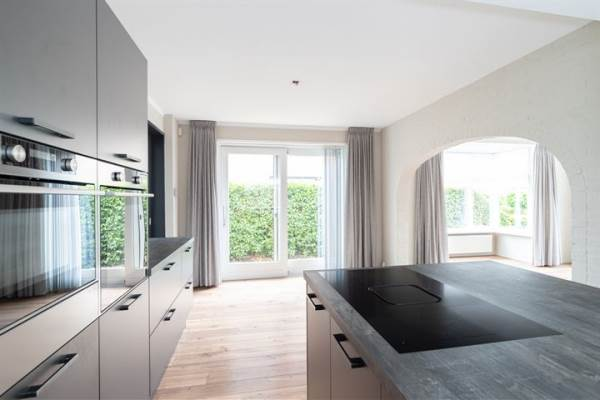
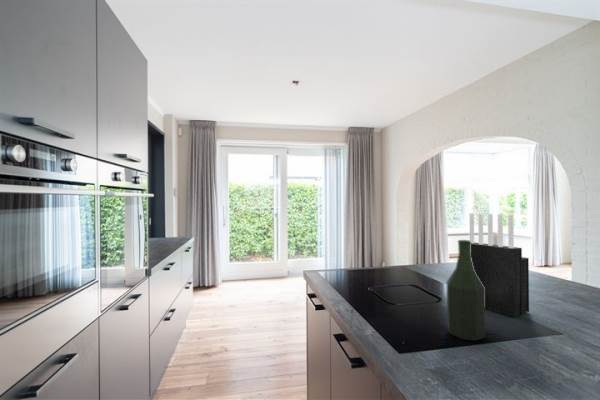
+ knife block (496, 259)
+ bottle (465, 287)
